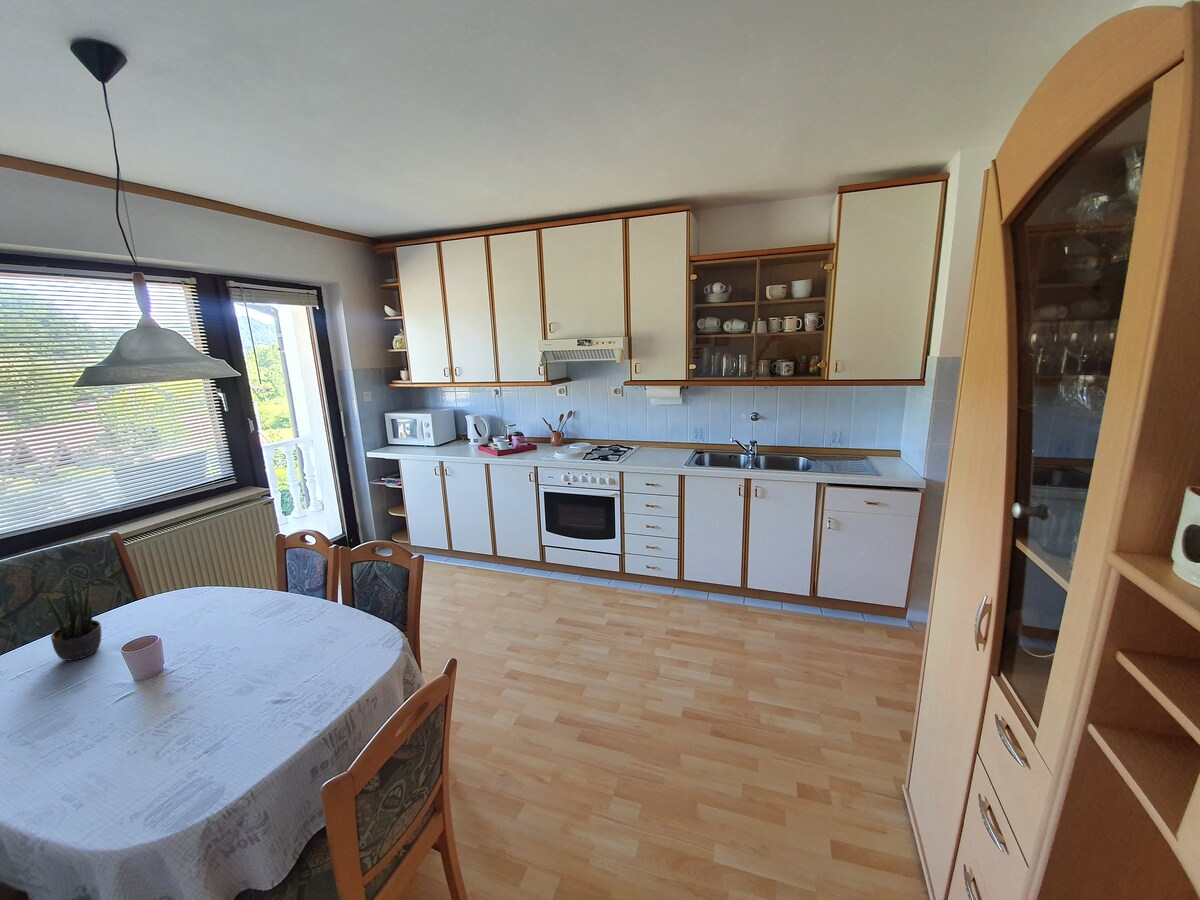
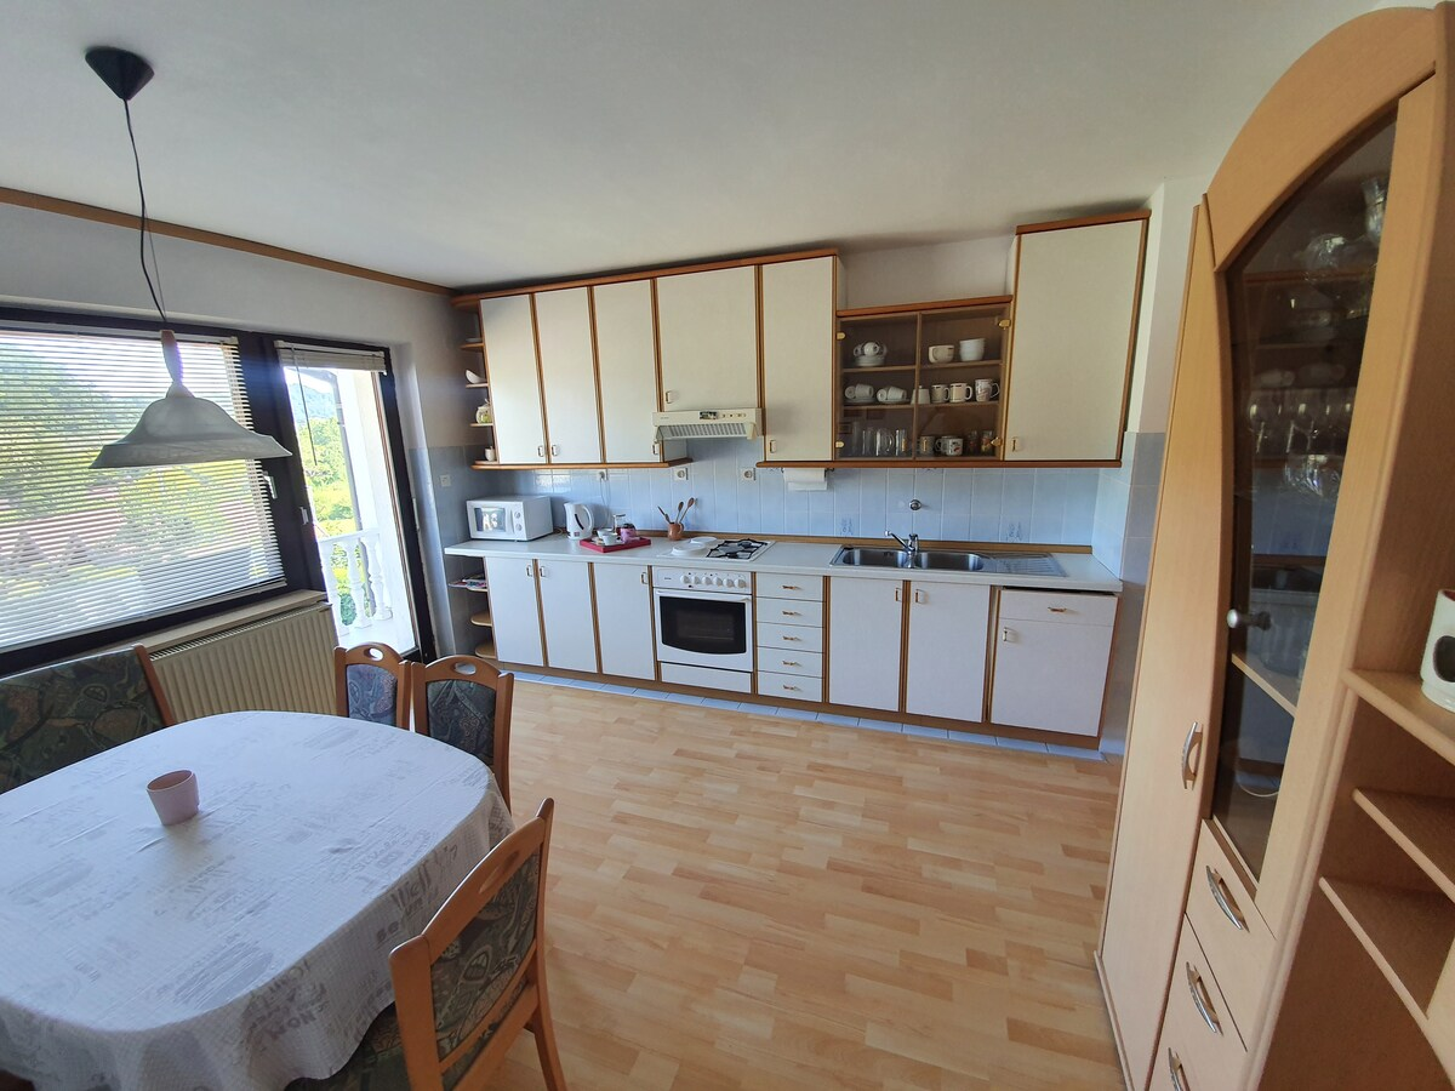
- potted plant (74, 618)
